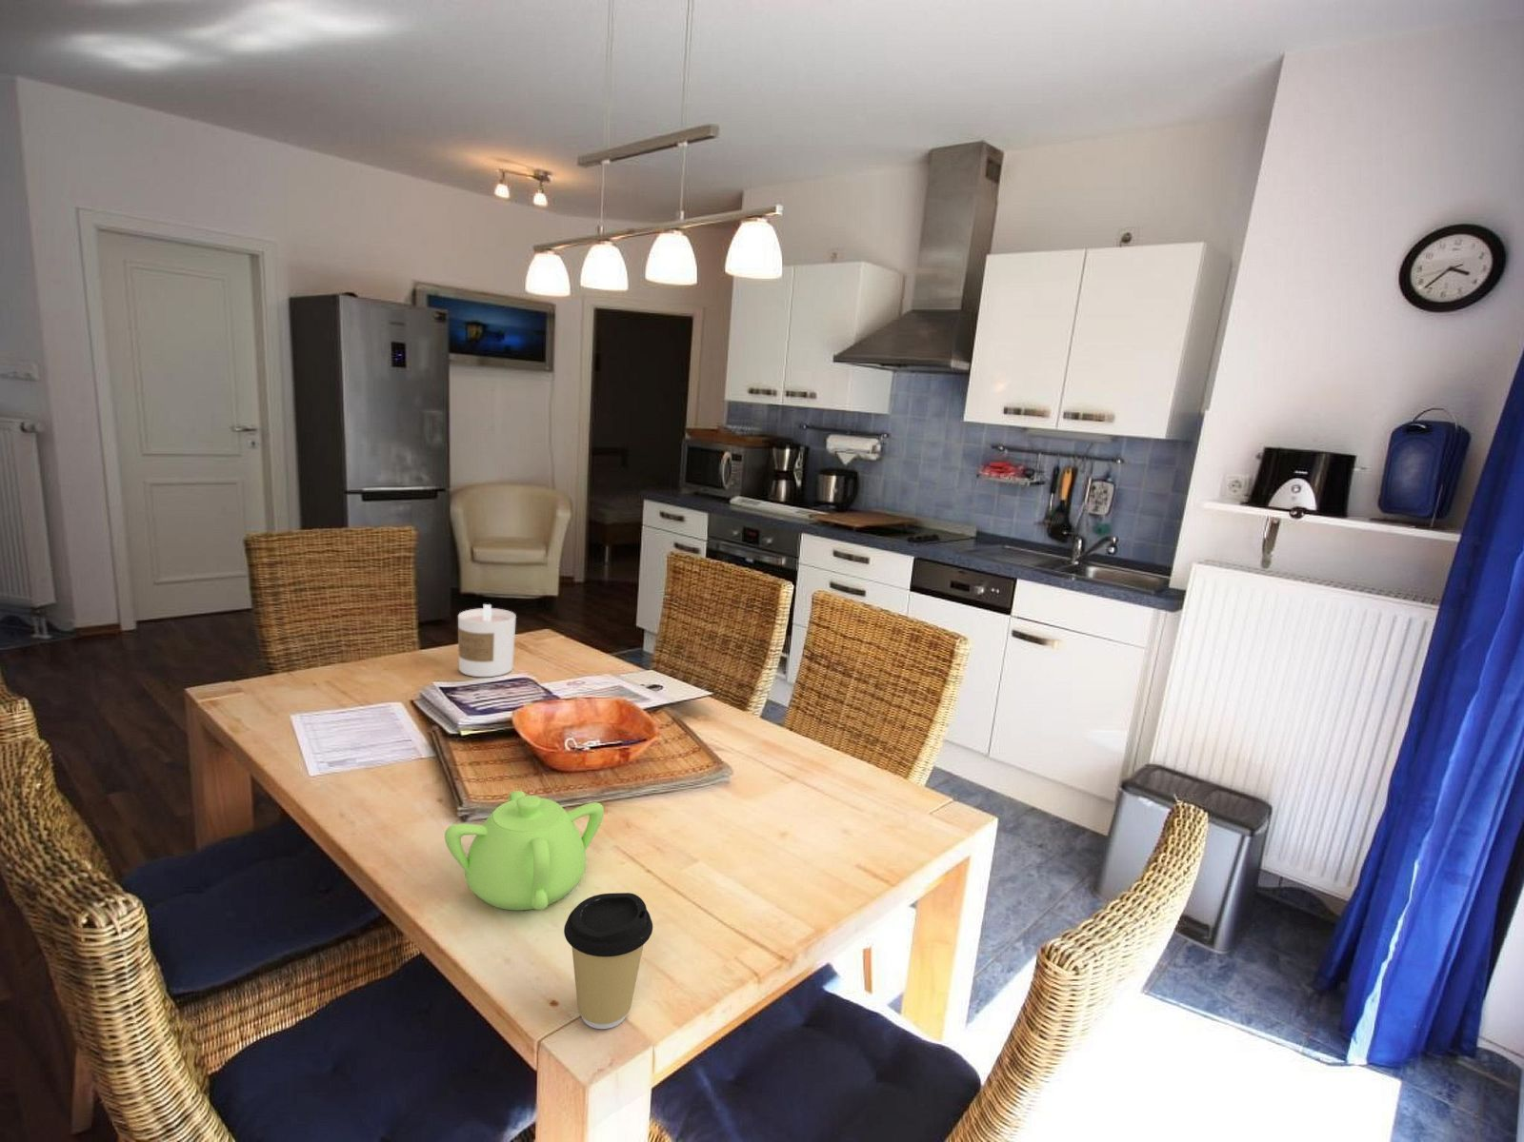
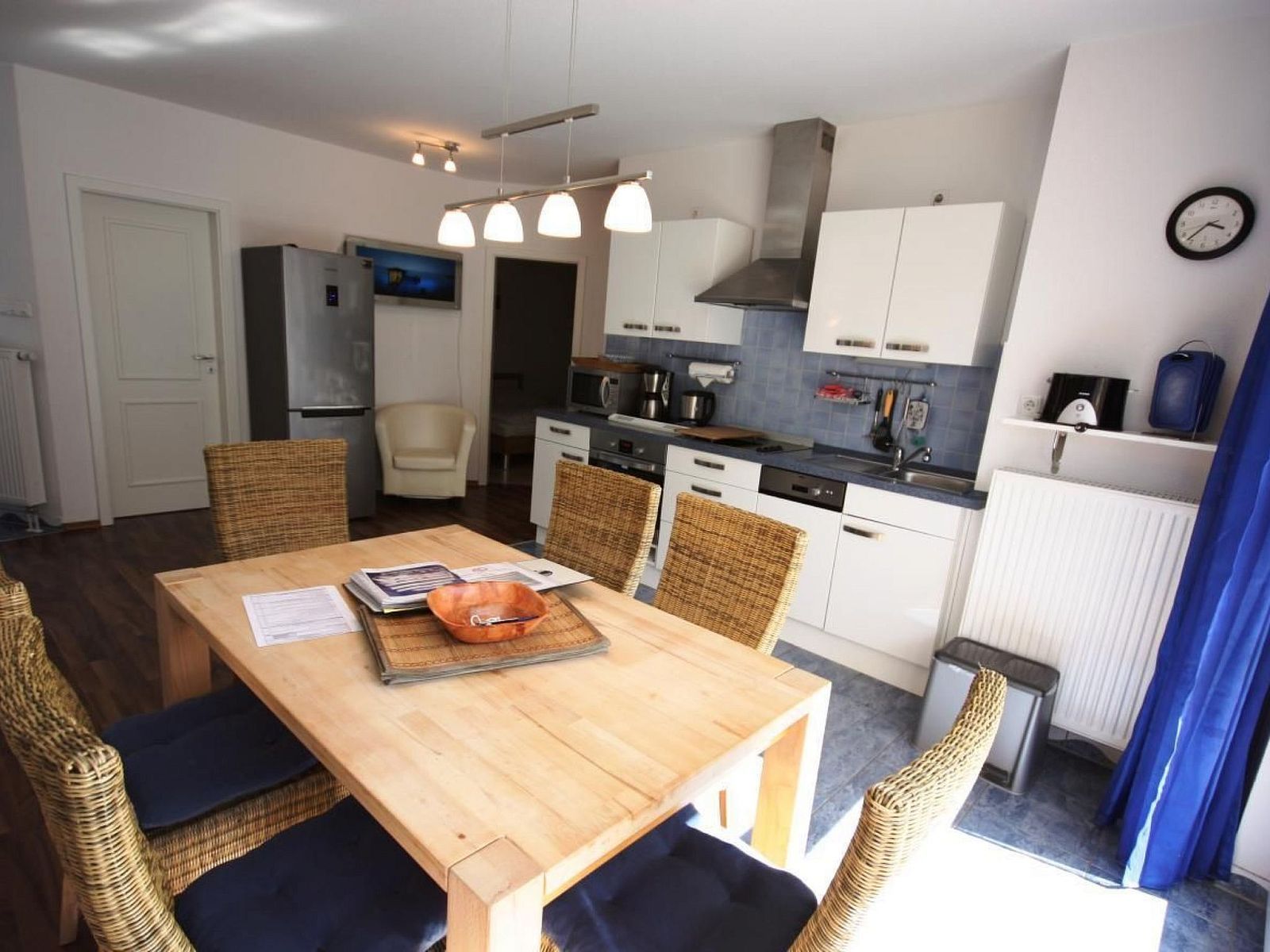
- teapot (527, 841)
- candle (487, 637)
- coffee cup (607, 961)
